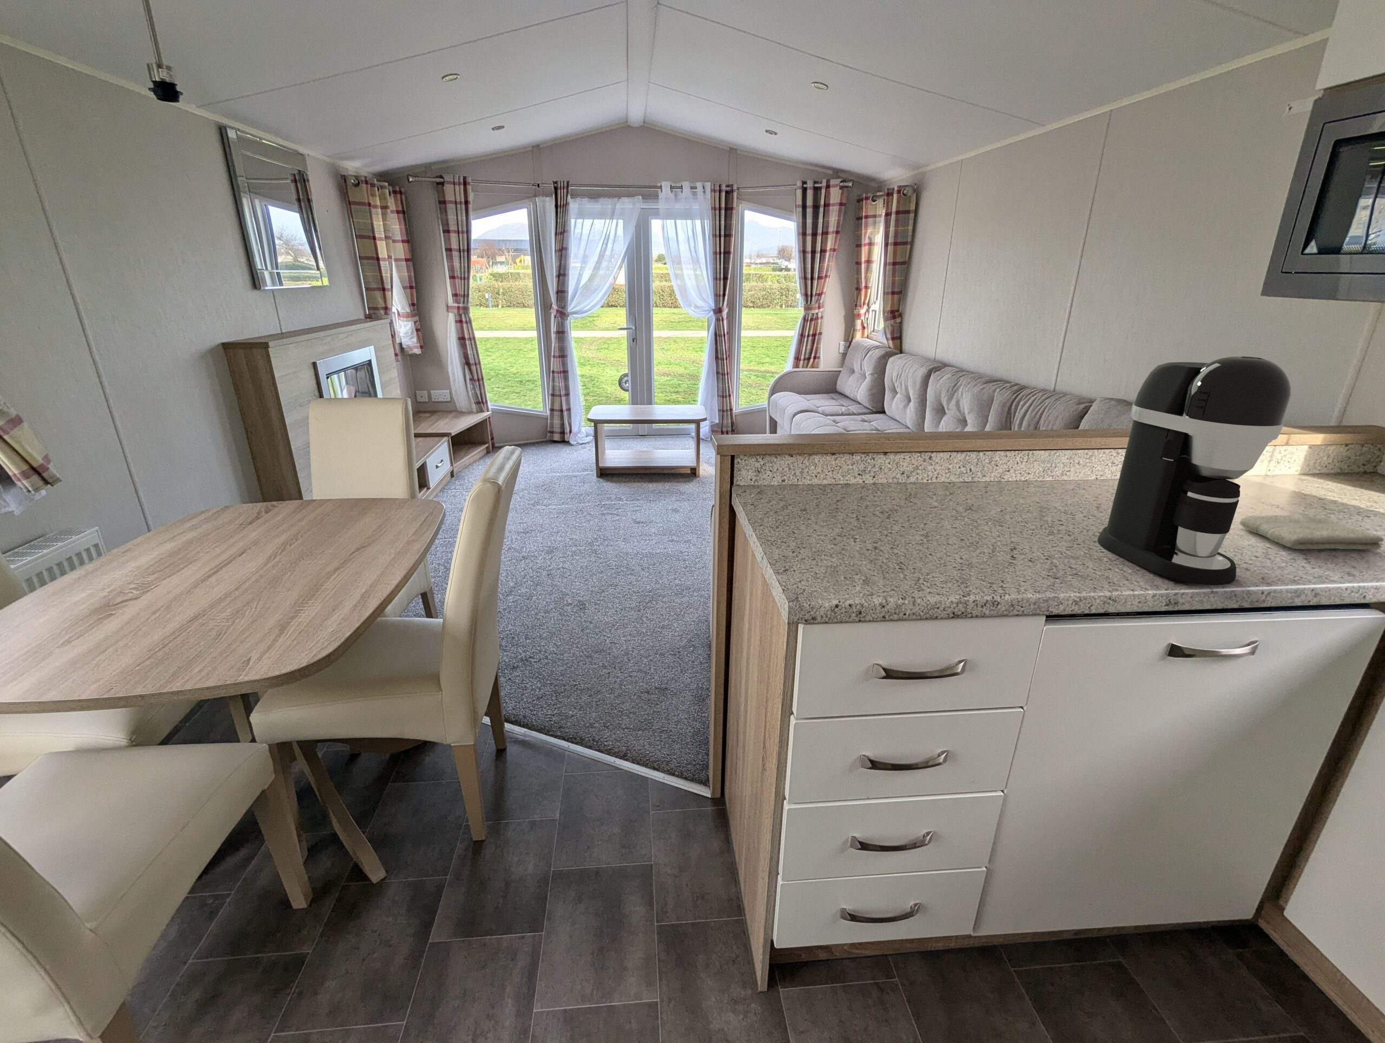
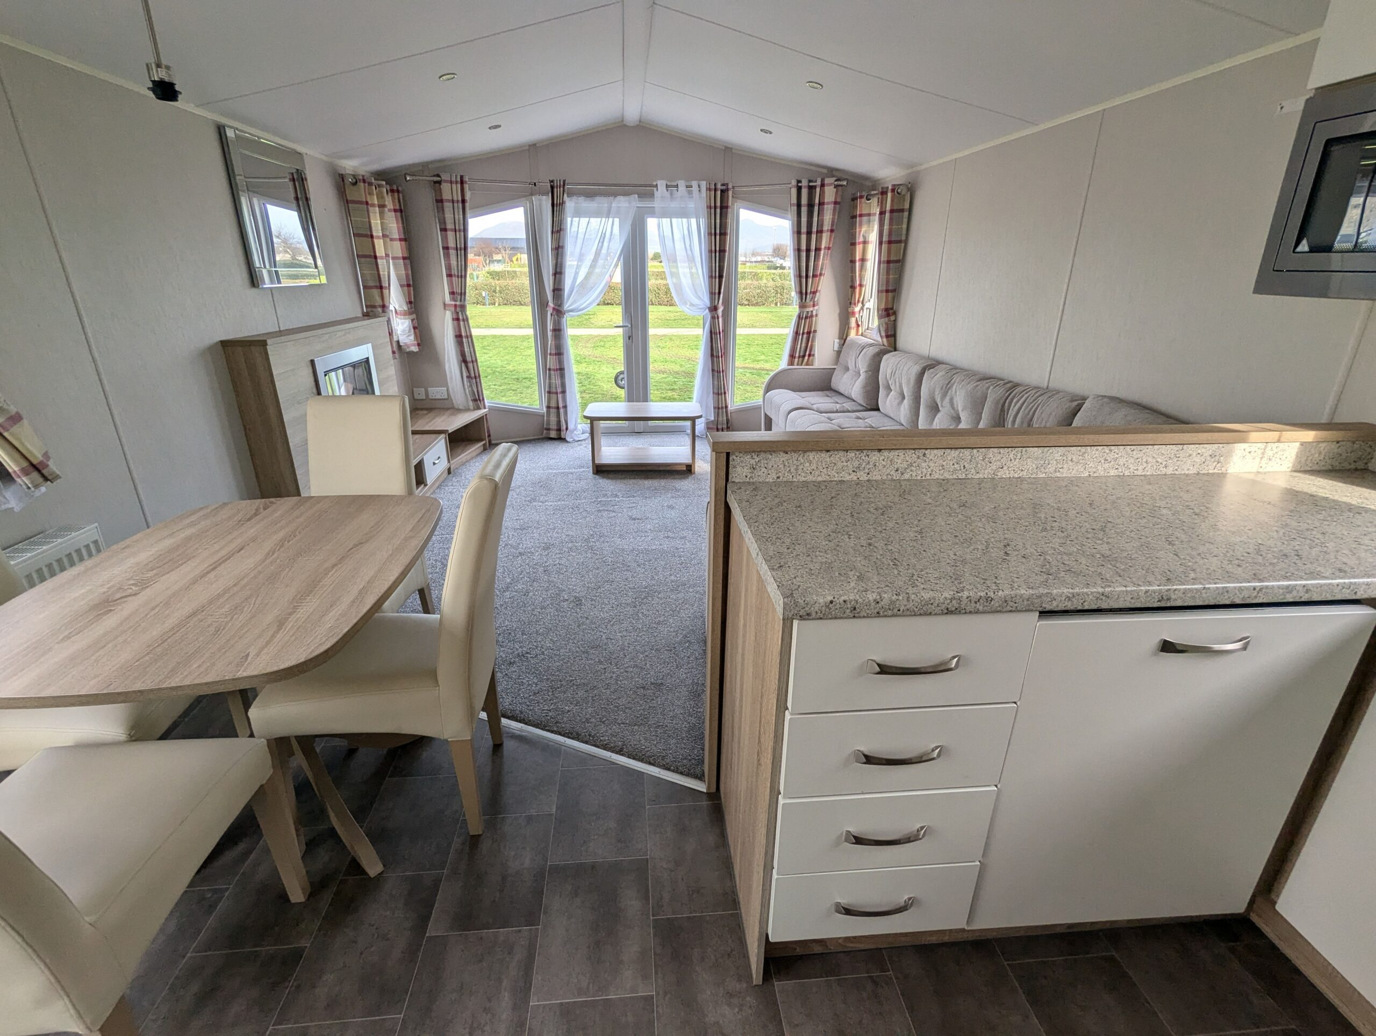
- washcloth (1310, 531)
- coffee maker (1189, 461)
